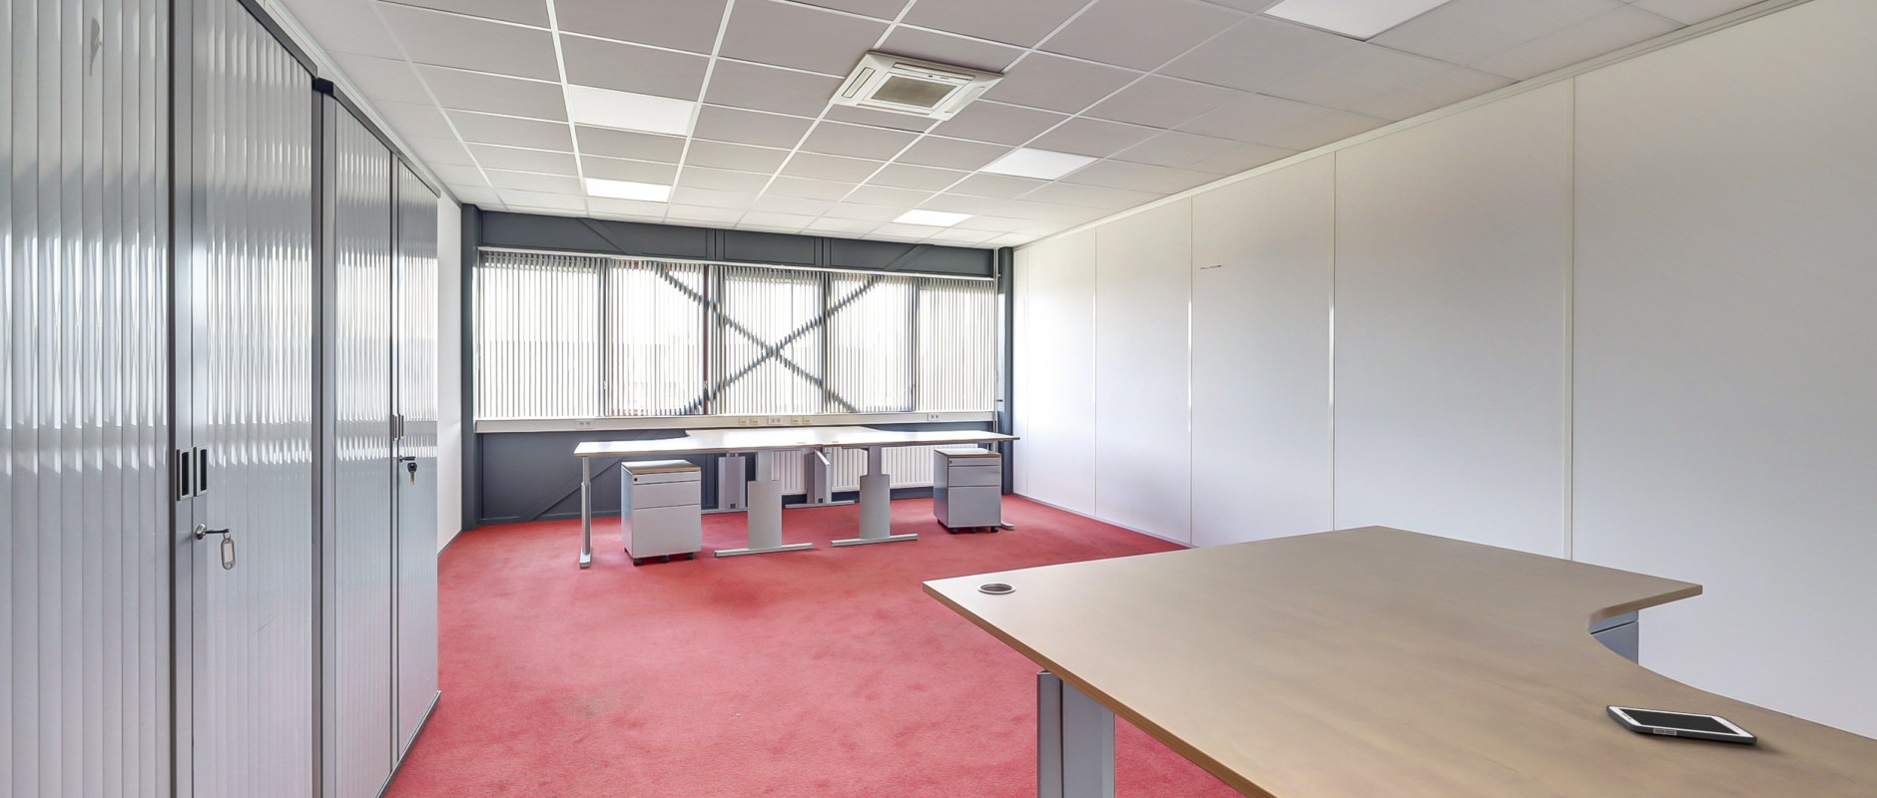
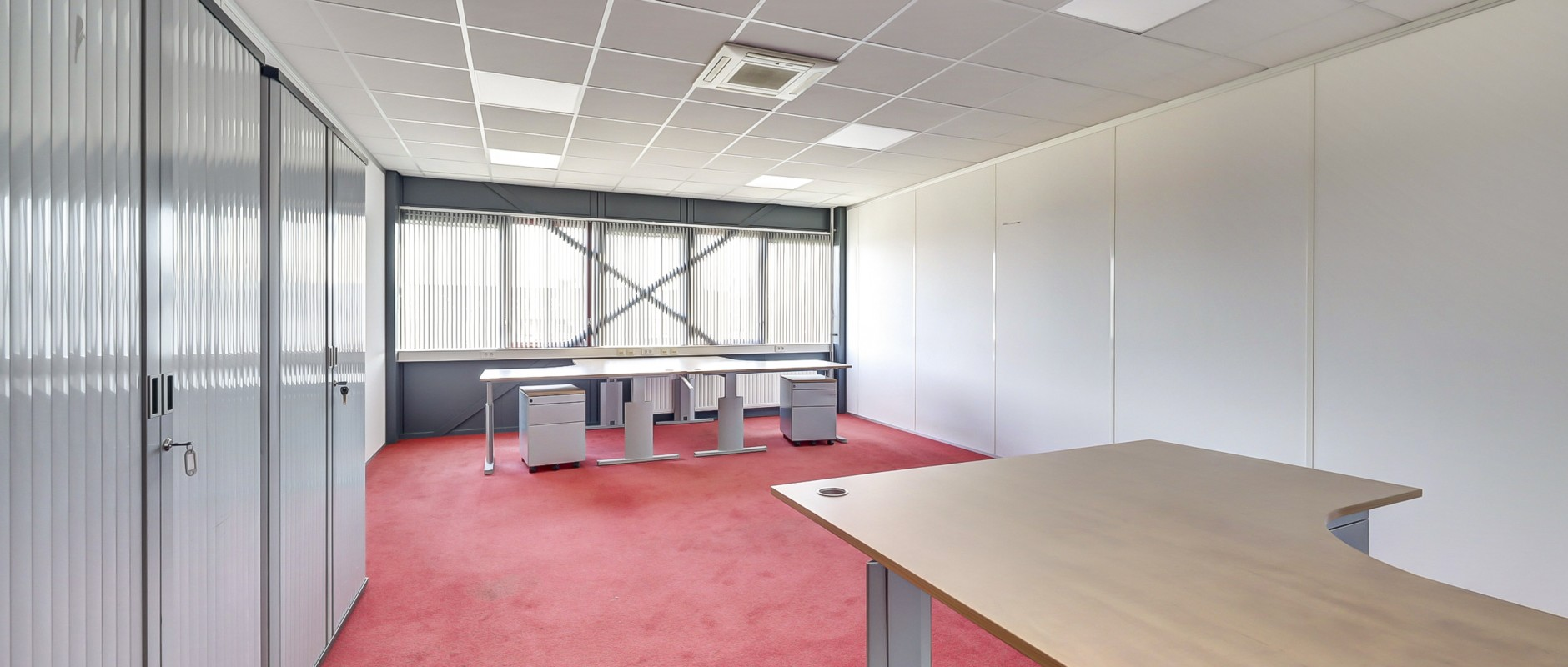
- cell phone (1677, 723)
